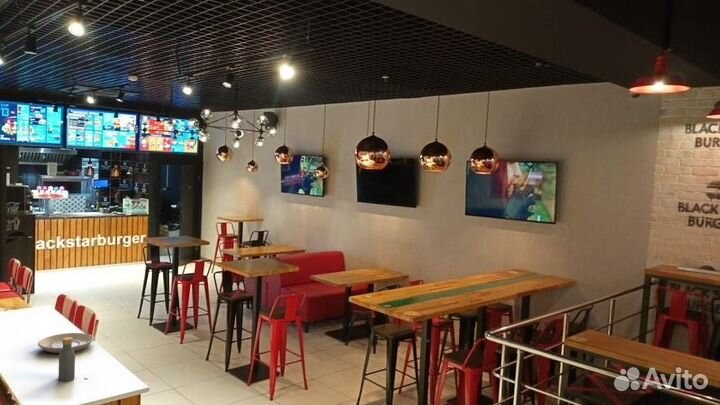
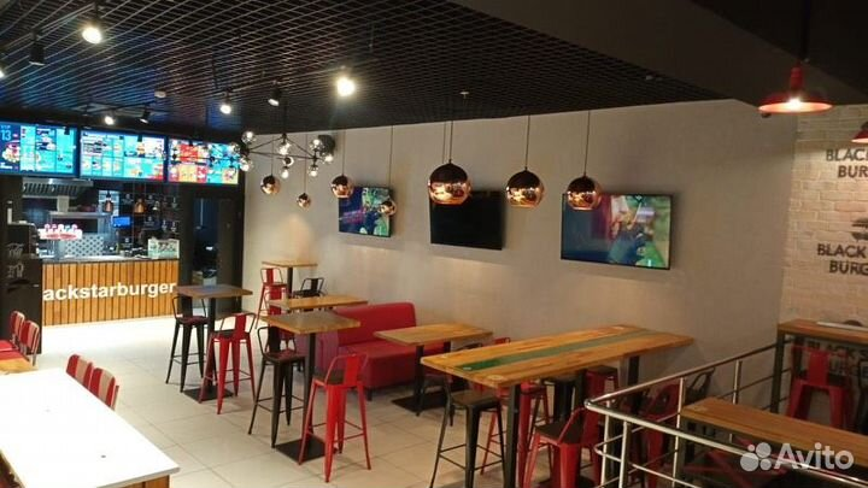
- vodka (66, 358)
- plate (62, 344)
